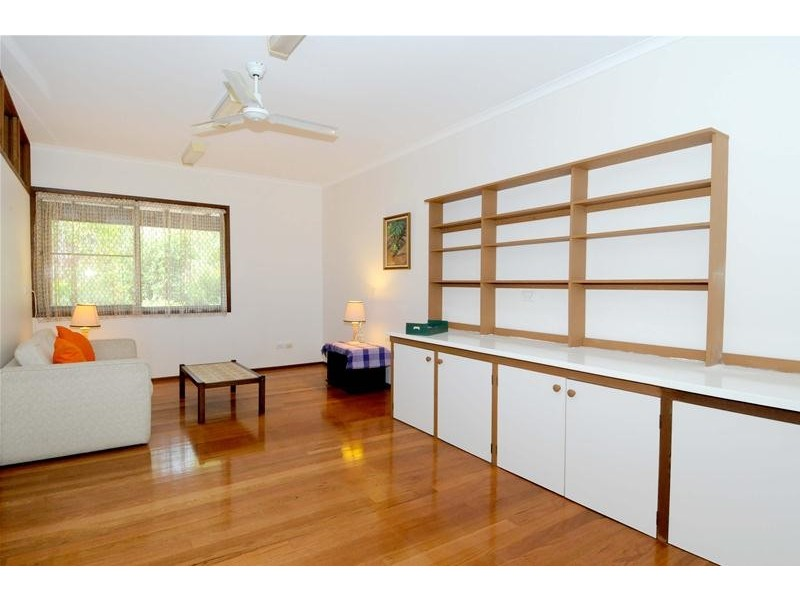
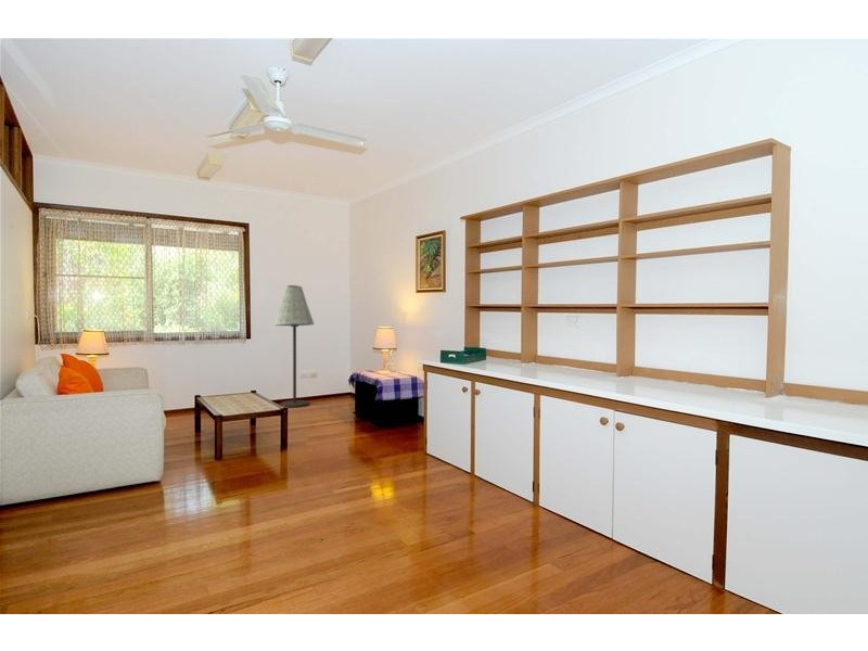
+ floor lamp (294, 345)
